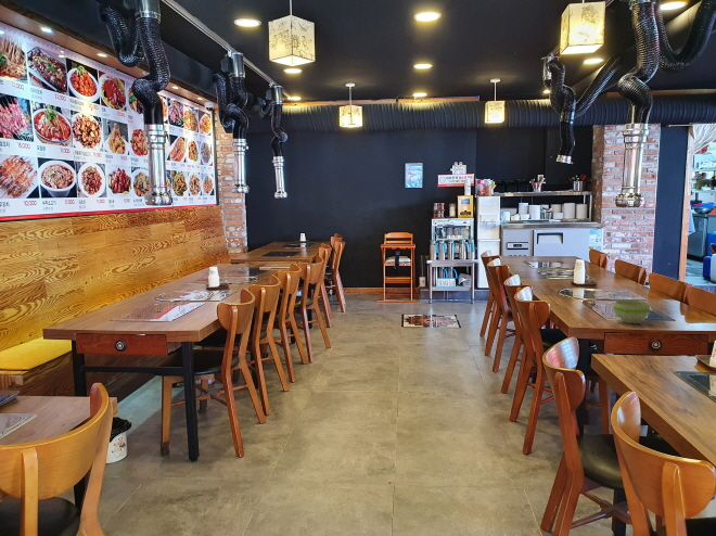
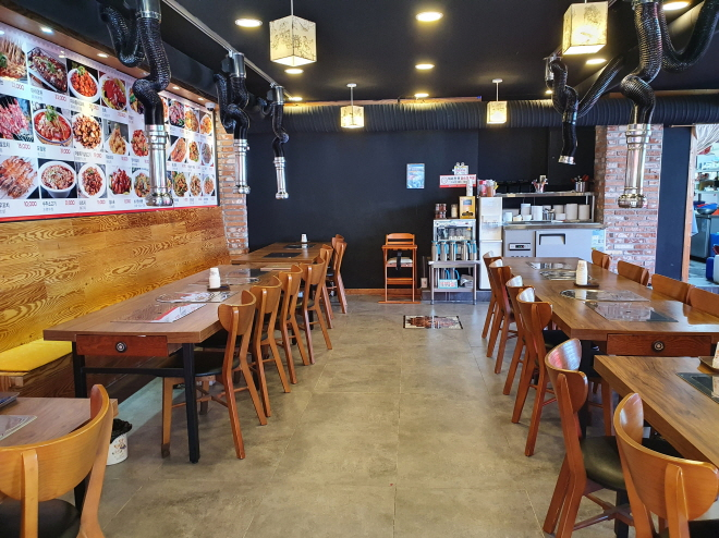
- bowl (630, 311)
